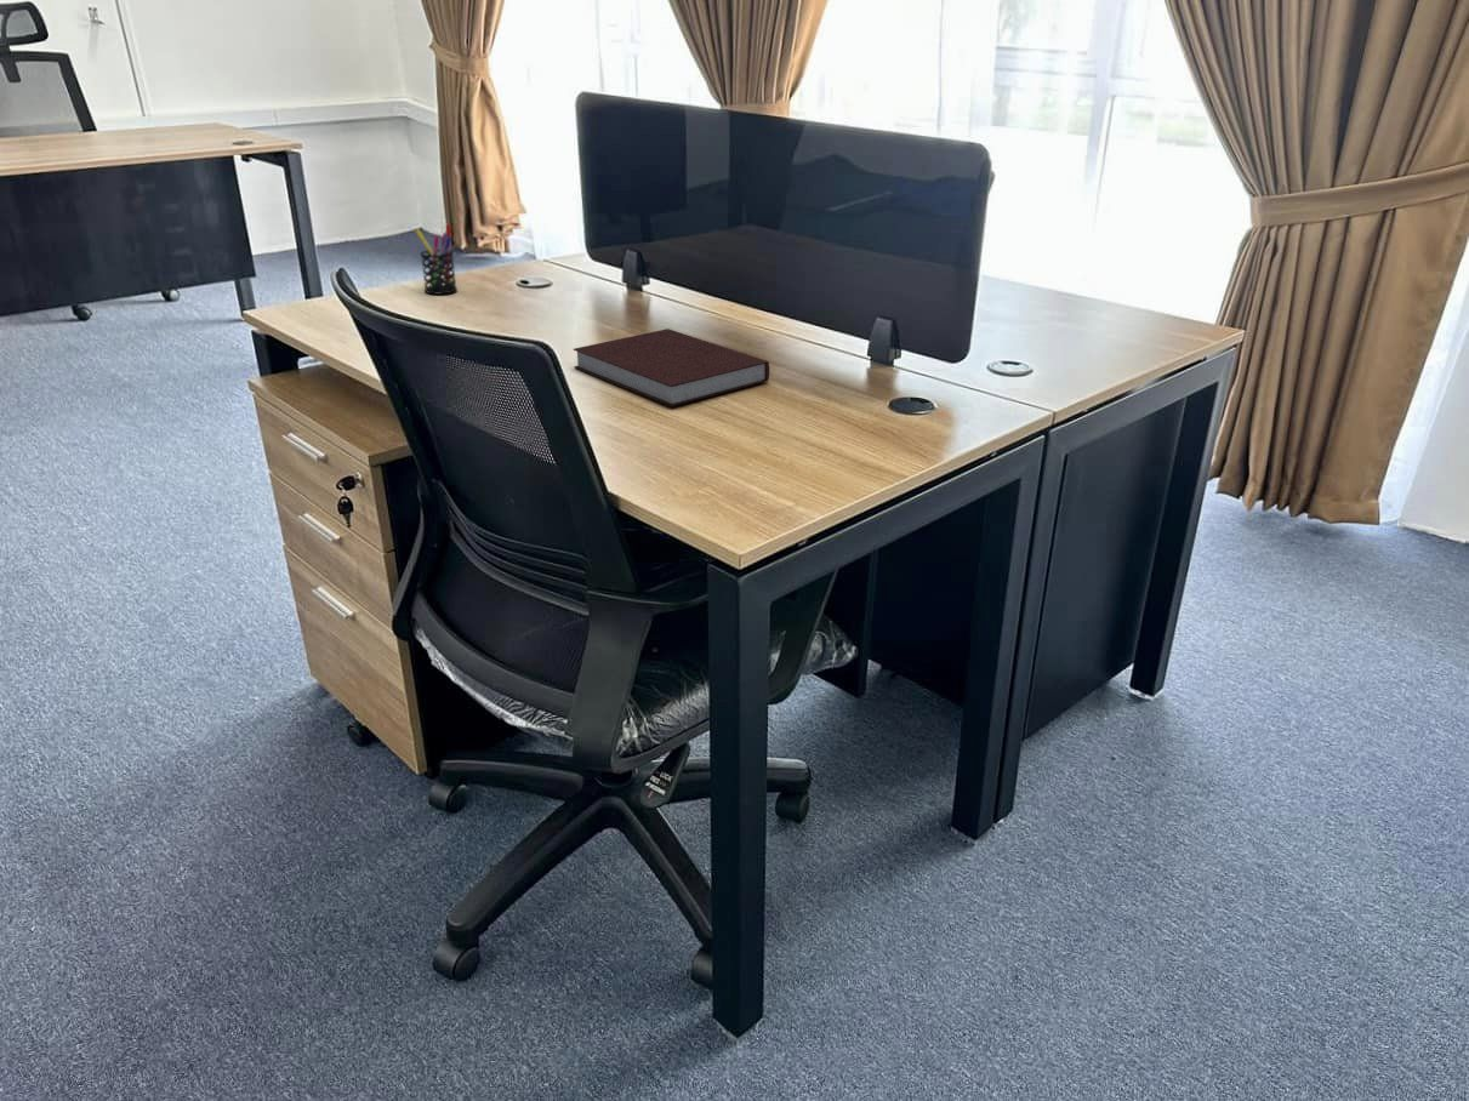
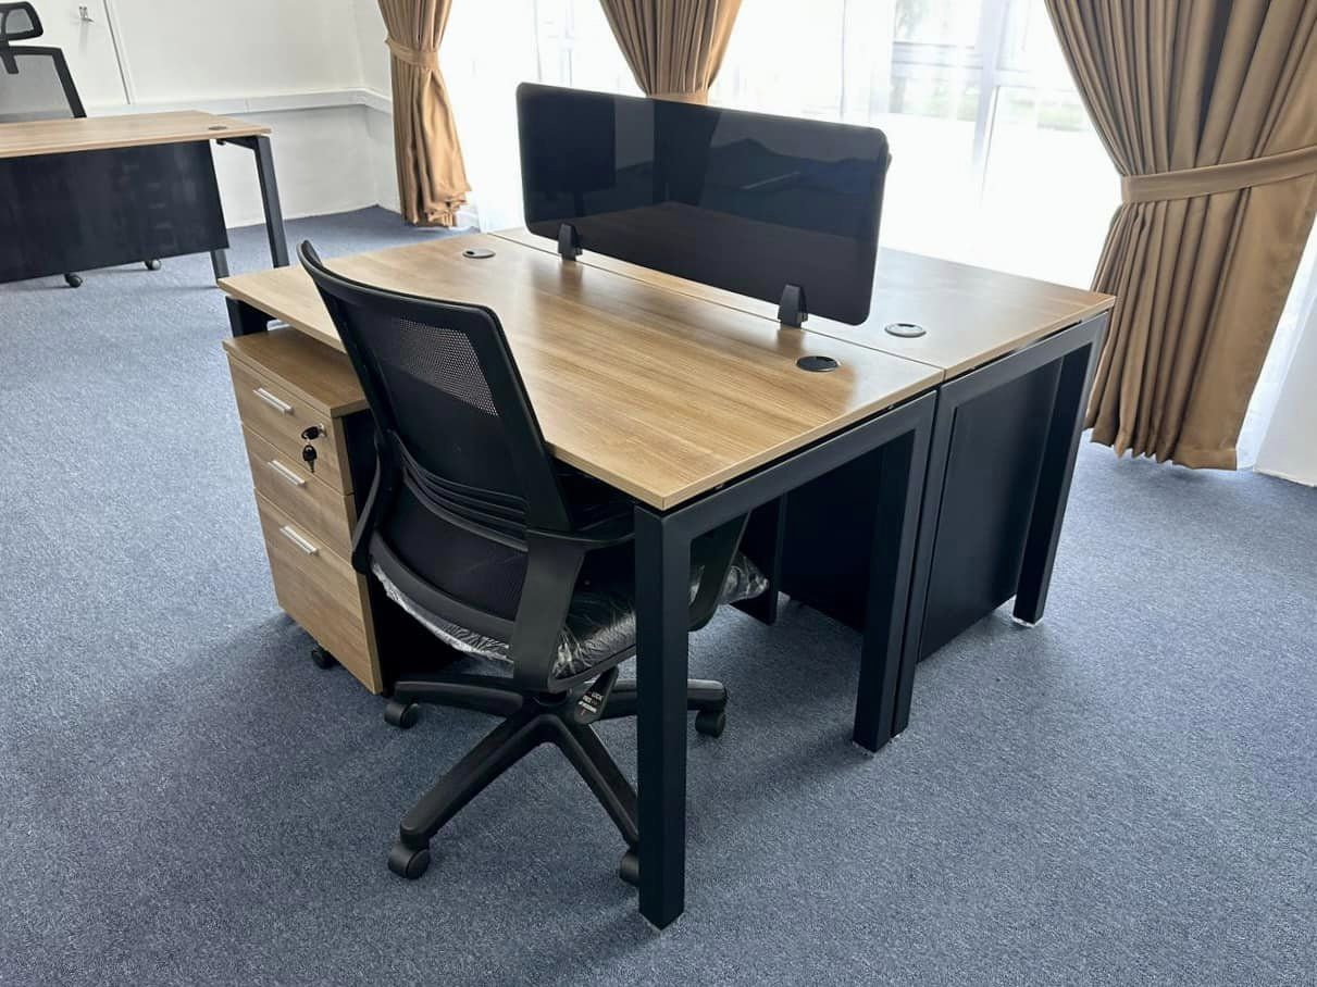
- notebook (670, 364)
- pen holder (440, 256)
